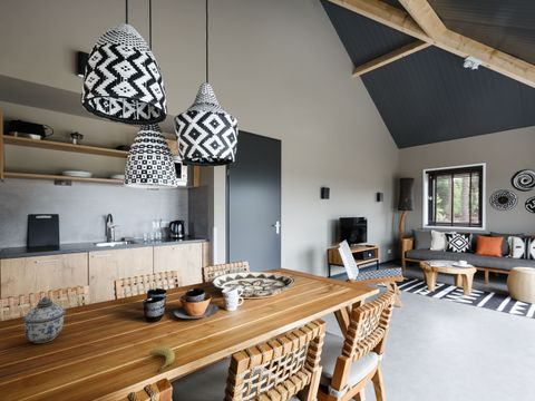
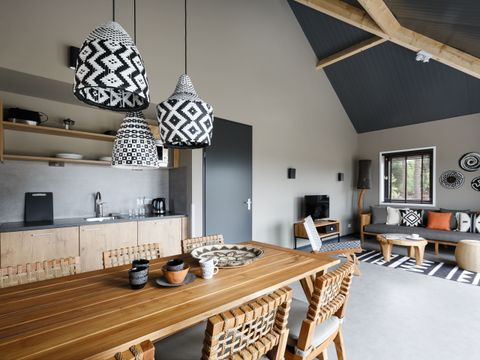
- fruit (163, 354)
- lidded jar (45, 317)
